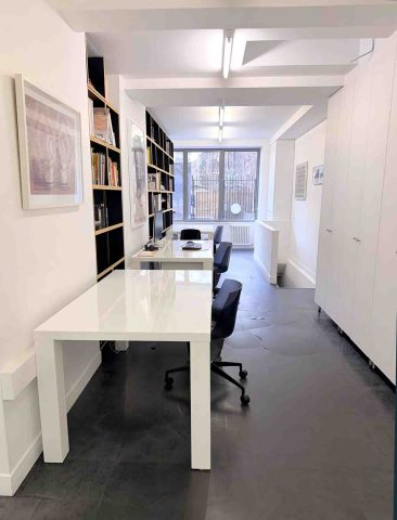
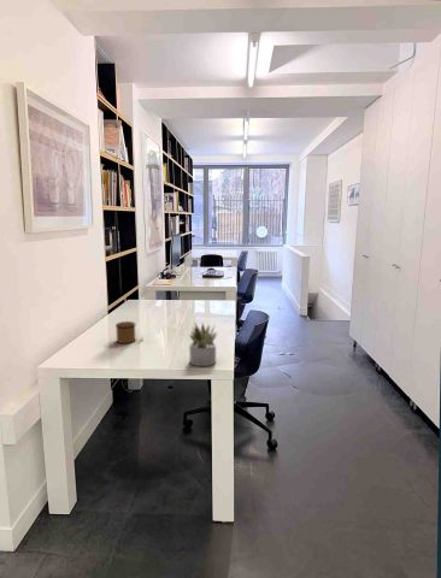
+ speaker (129, 331)
+ succulent plant (202, 341)
